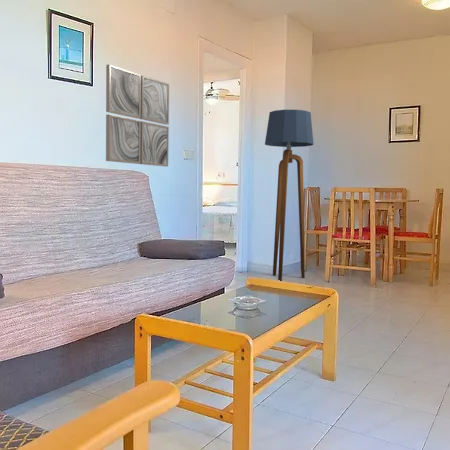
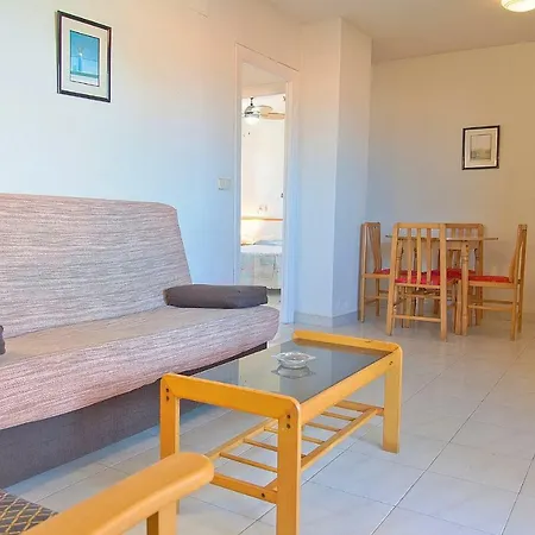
- wall art (139, 118)
- floor lamp (285, 197)
